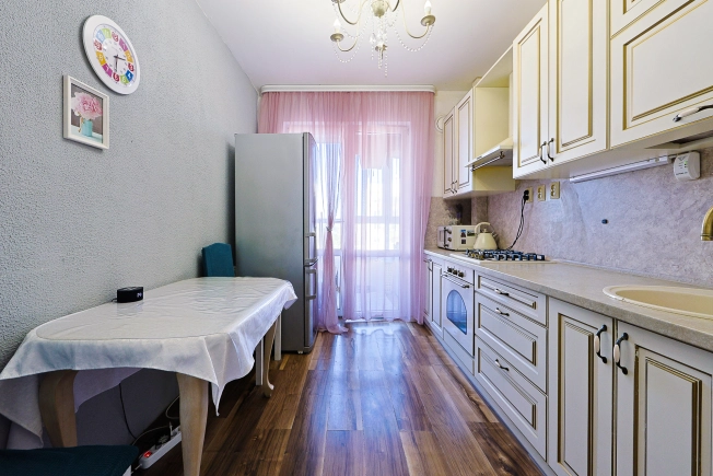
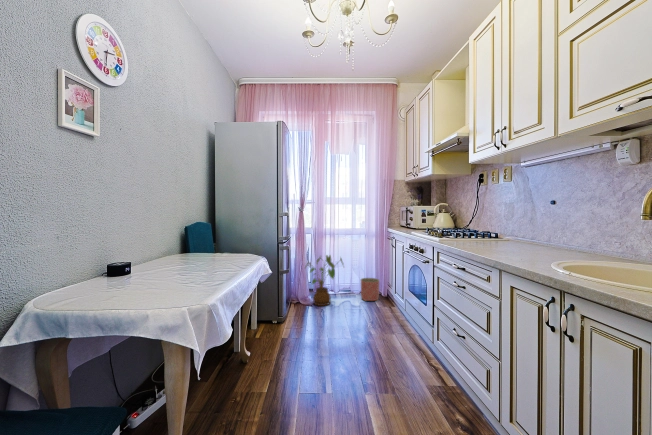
+ house plant (324, 280)
+ planter (369, 289)
